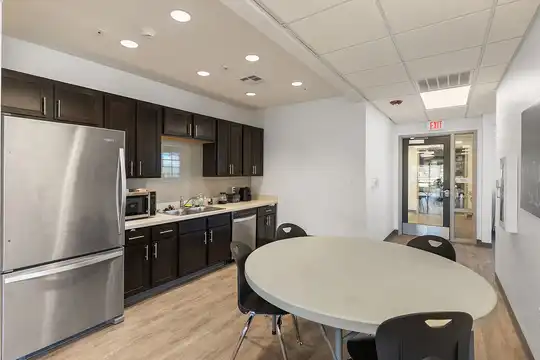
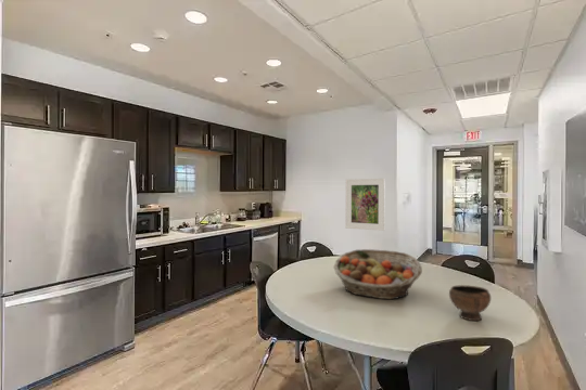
+ bowl (469, 302)
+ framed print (365, 204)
+ fruit basket (375, 272)
